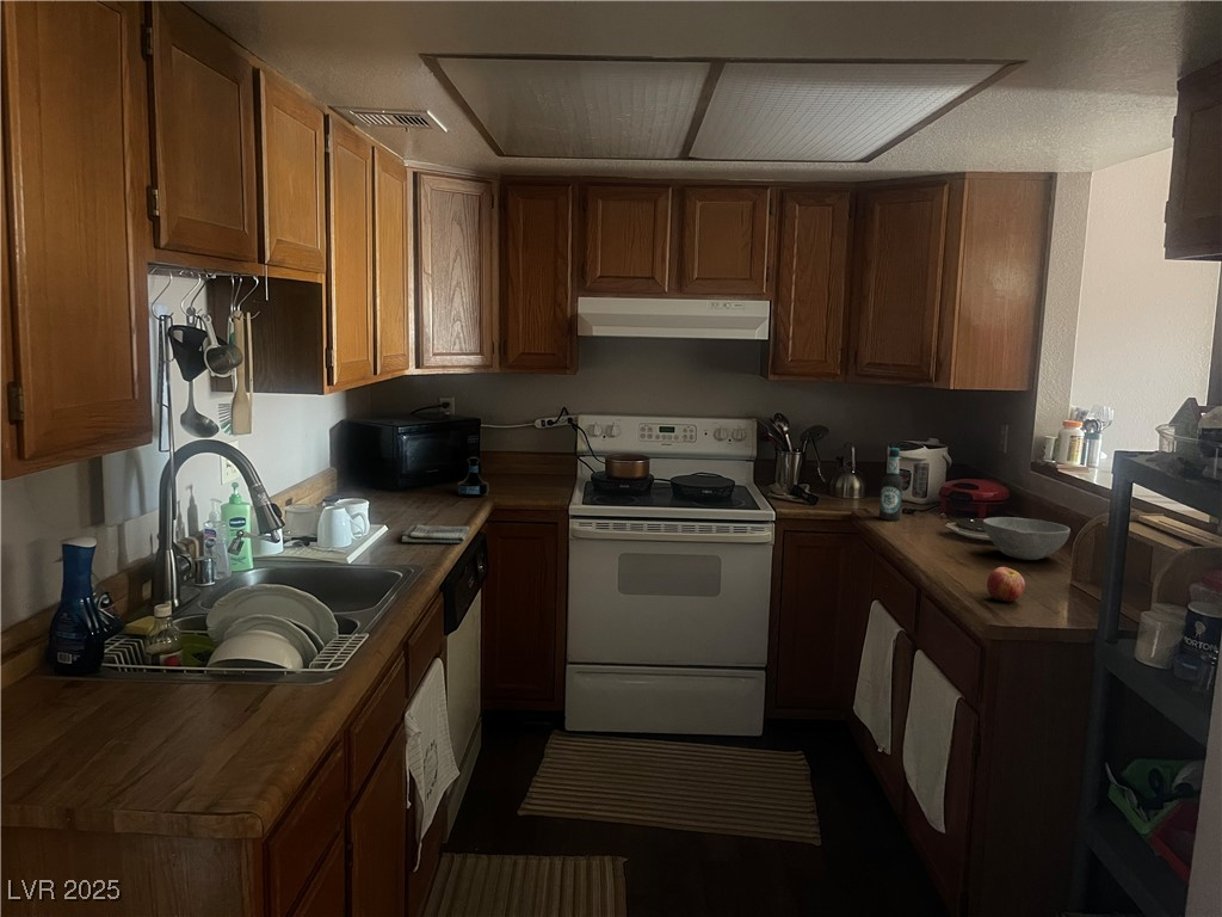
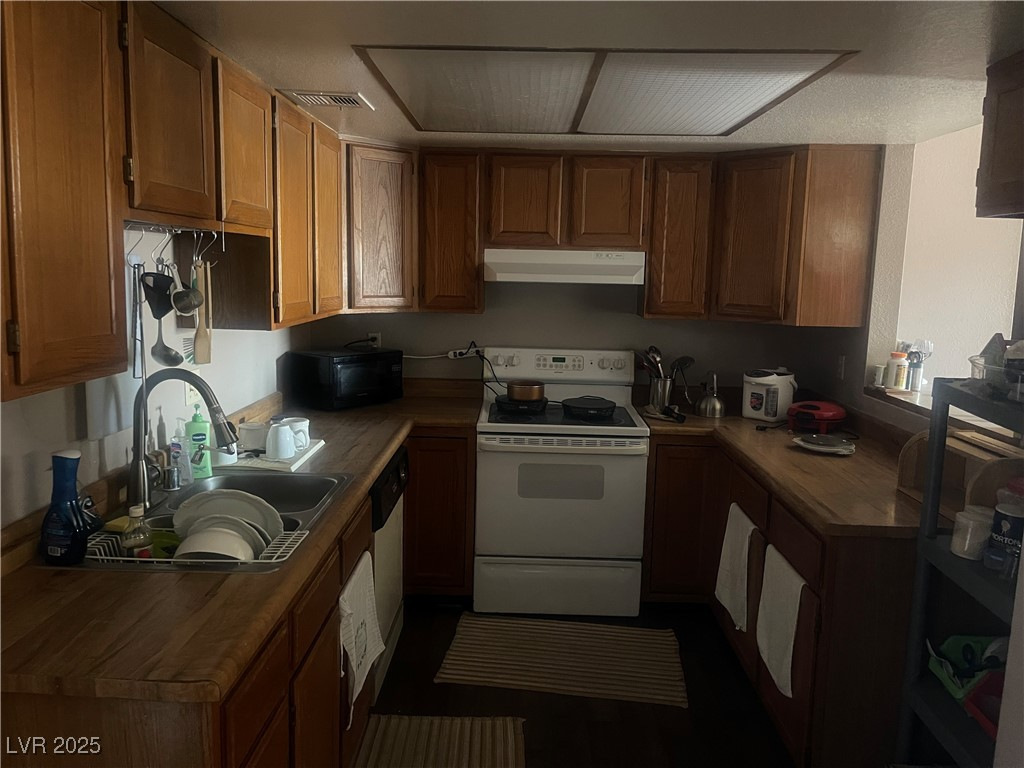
- bowl (1024, 540)
- apple (1005, 583)
- tequila bottle (473, 475)
- dish towel (436, 531)
- bottle (891, 484)
